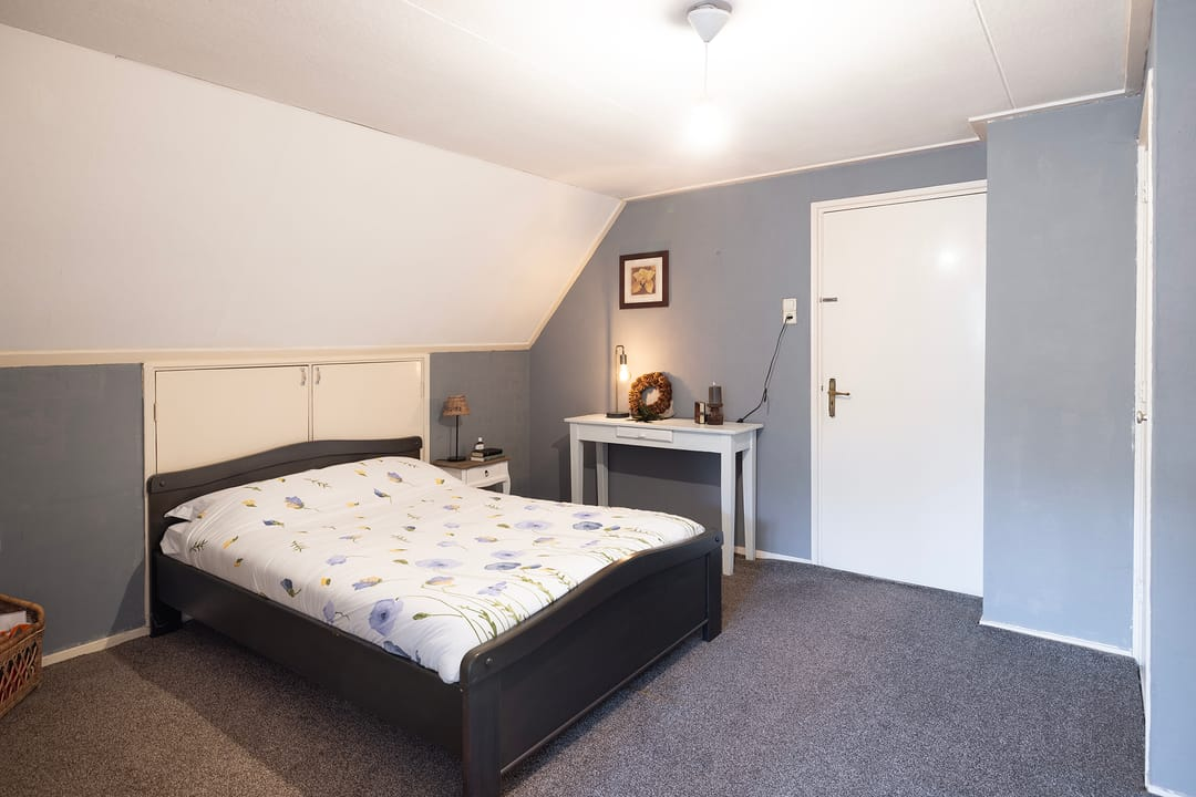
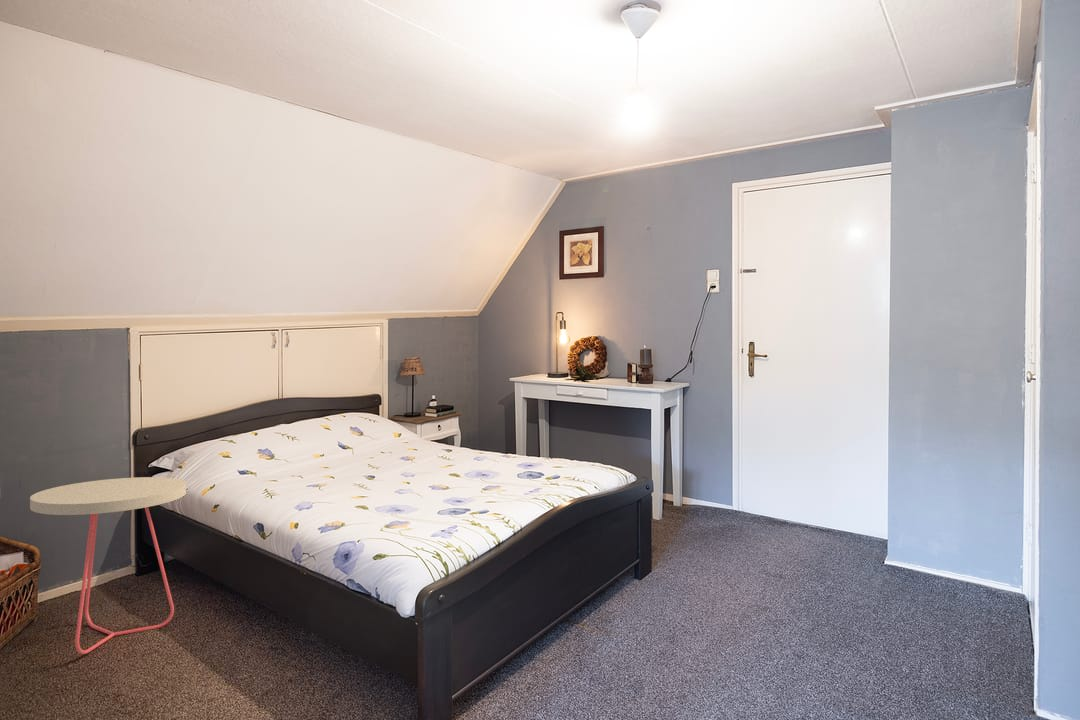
+ side table (93, 557)
